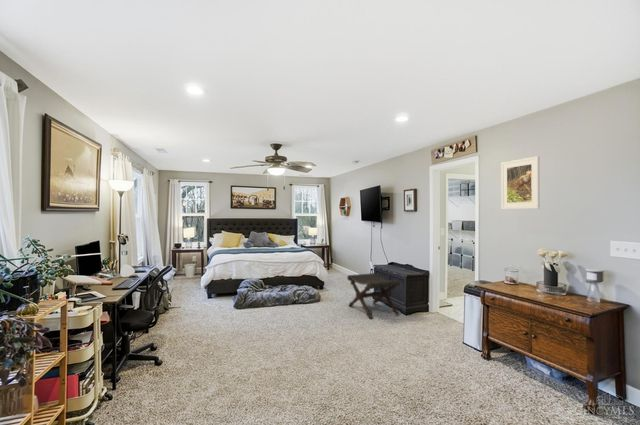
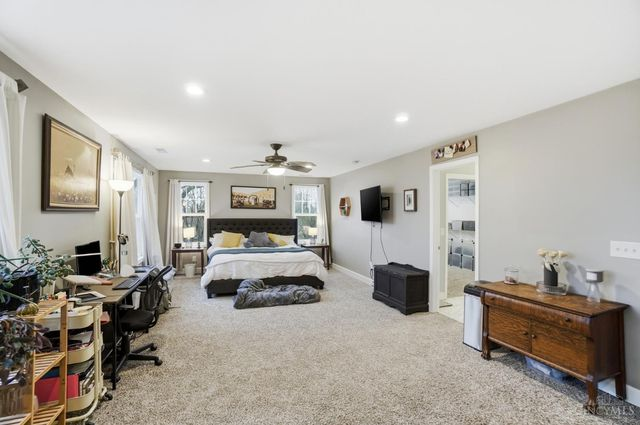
- footstool (372, 294)
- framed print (519, 184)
